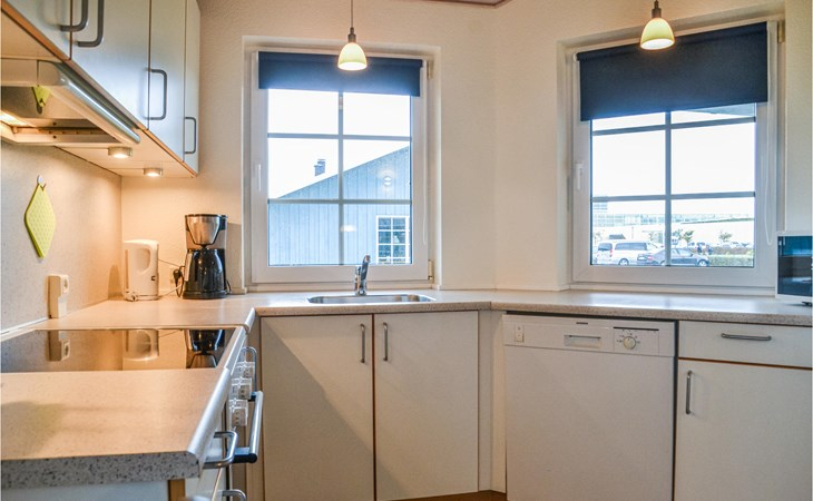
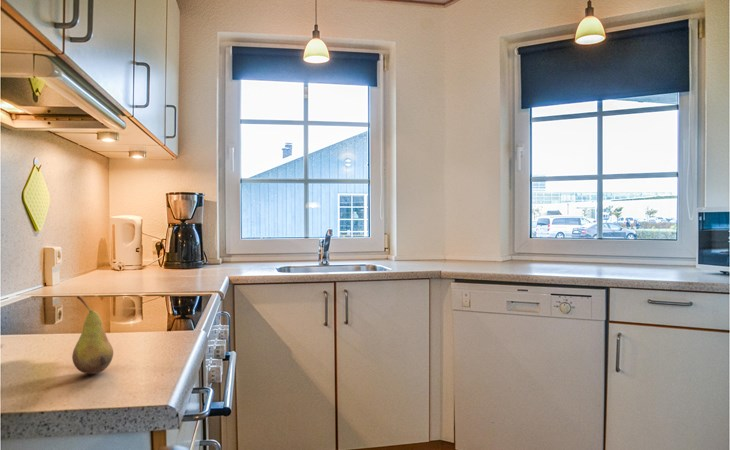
+ fruit (93, 334)
